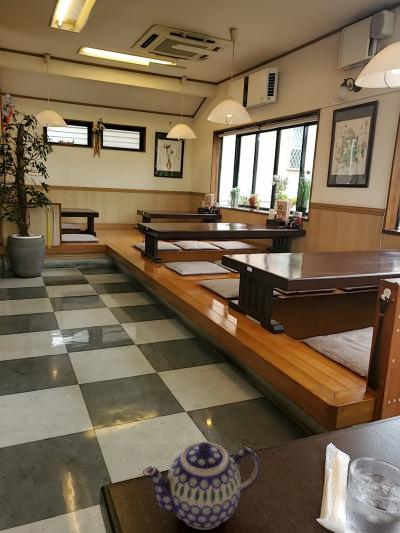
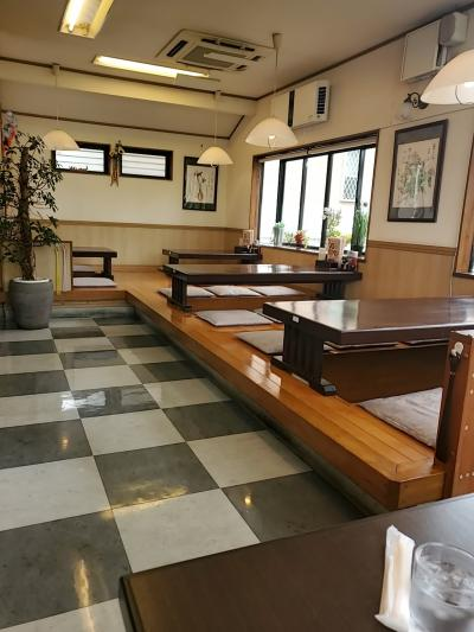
- teapot (203, 477)
